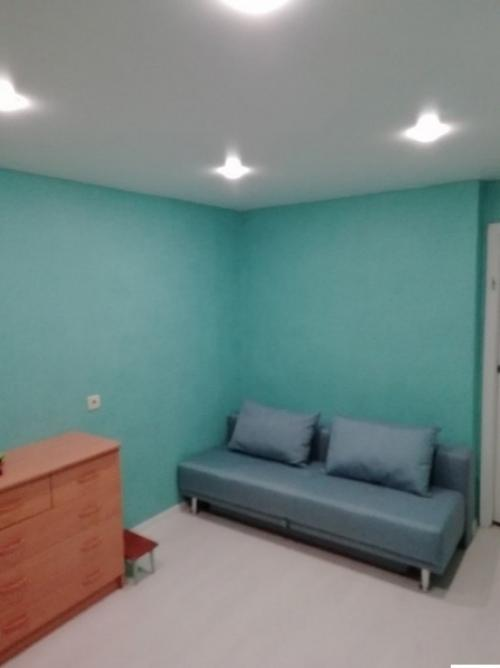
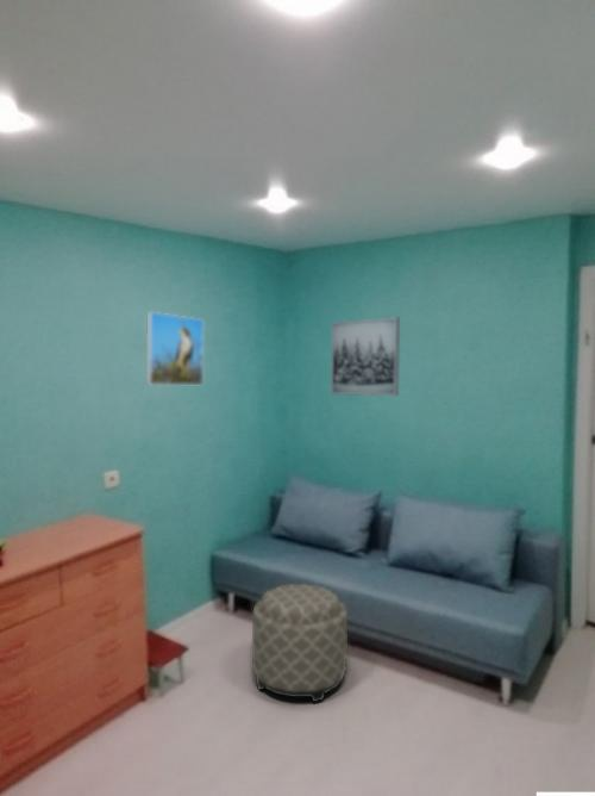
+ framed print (176, 350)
+ ottoman (299, 636)
+ wall art (363, 357)
